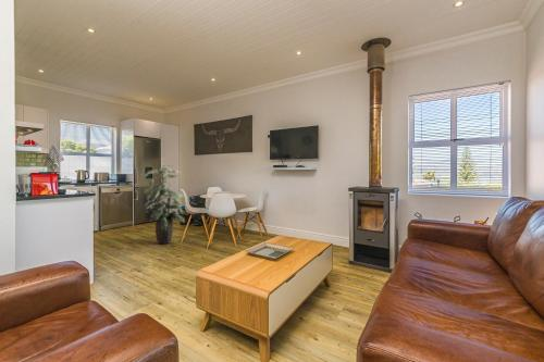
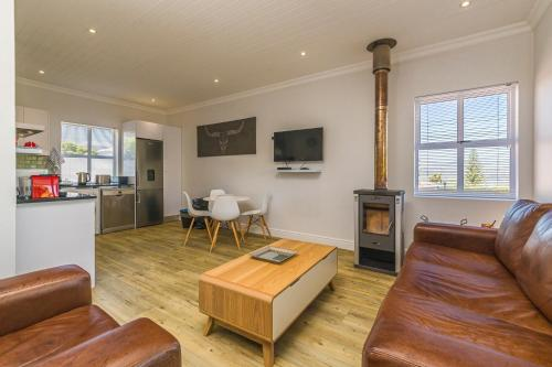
- indoor plant (165, 203)
